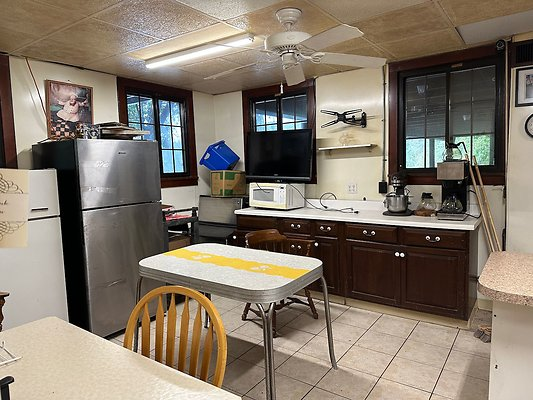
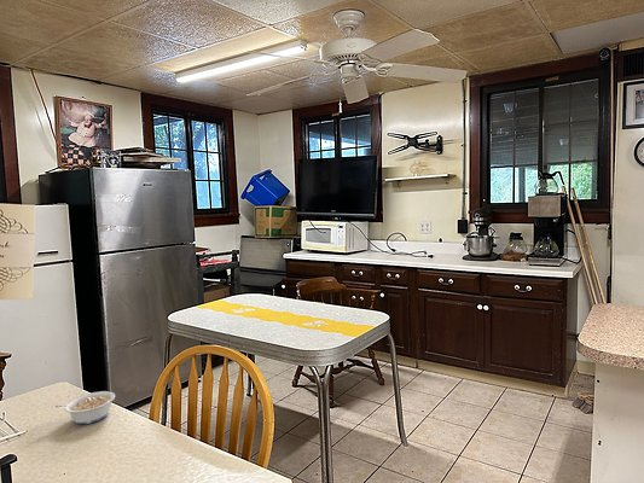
+ legume (88, 408)
